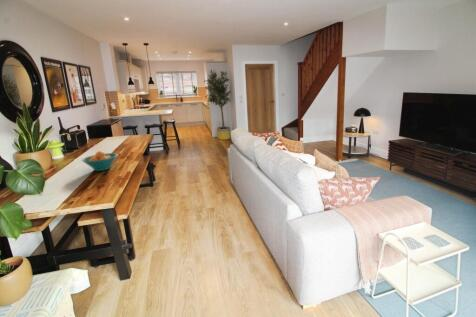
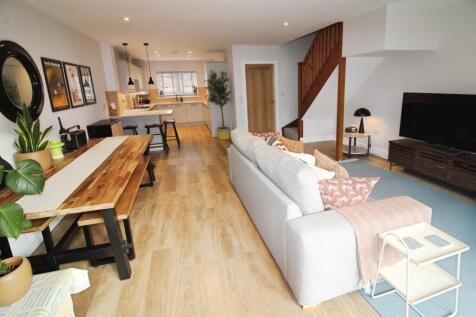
- fruit bowl (100, 160)
